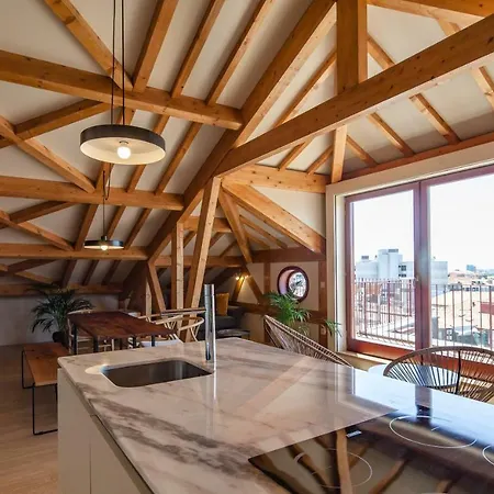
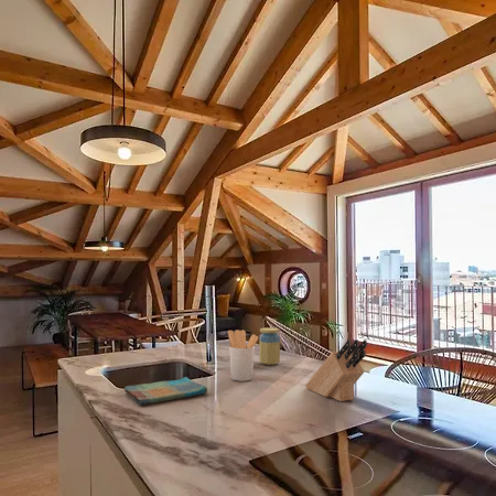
+ jar (269, 346)
+ knife block (336, 365)
+ utensil holder (239, 353)
+ dish towel (165, 389)
